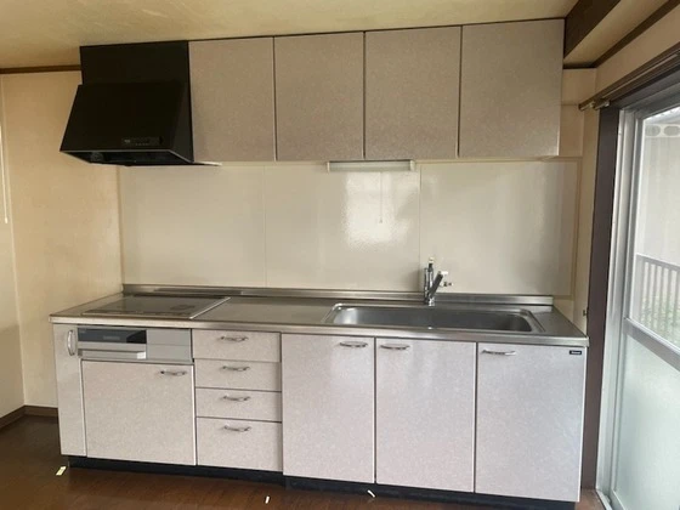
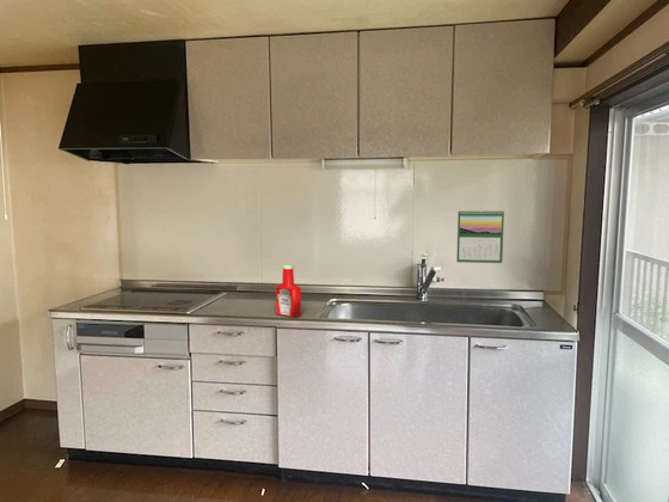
+ calendar (479, 235)
+ soap bottle (288, 289)
